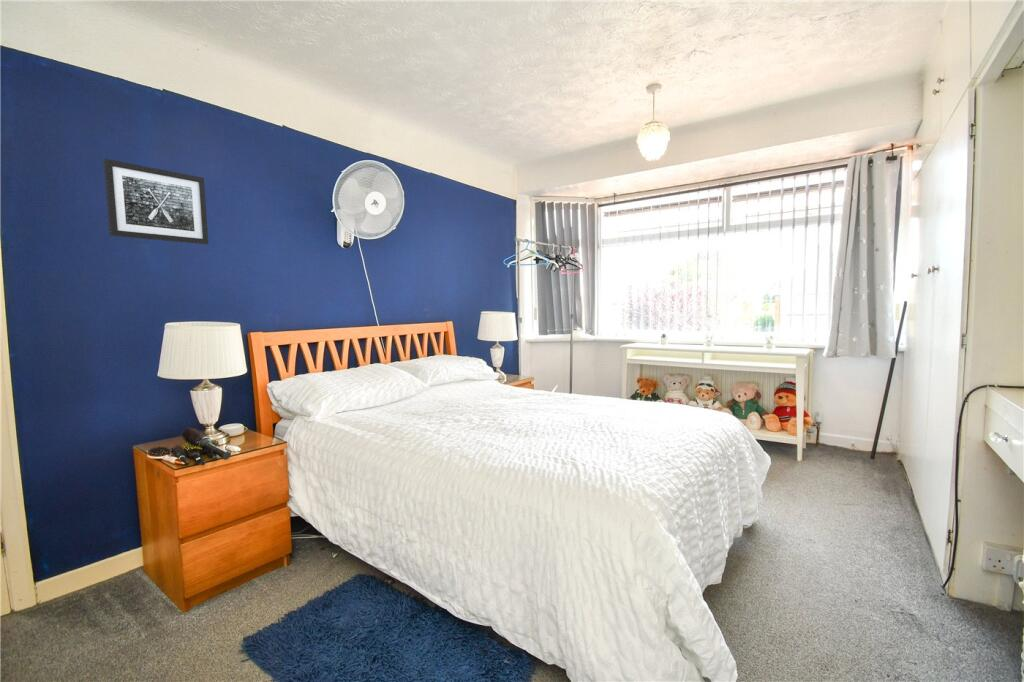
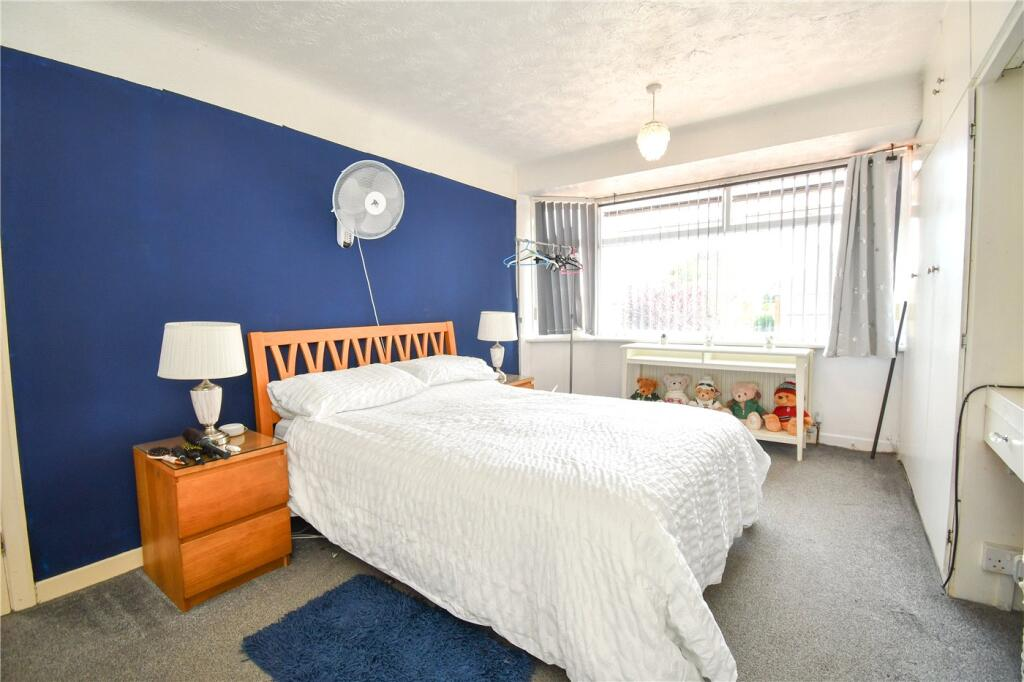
- wall art (159, 205)
